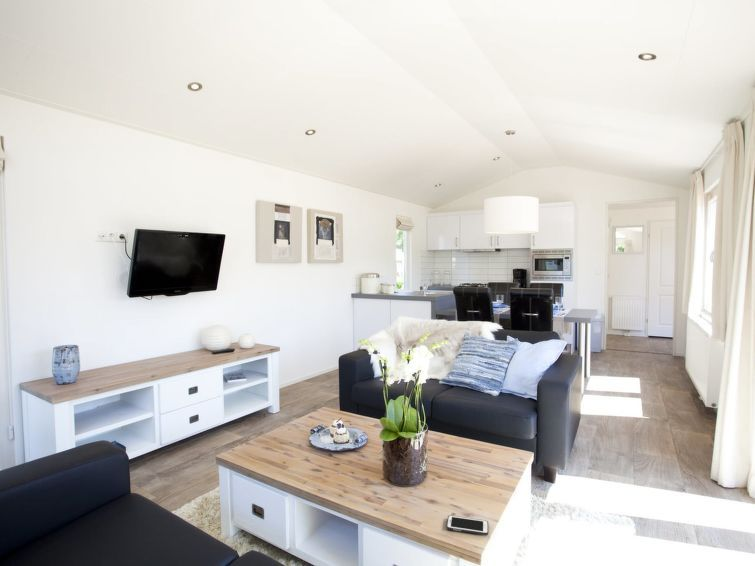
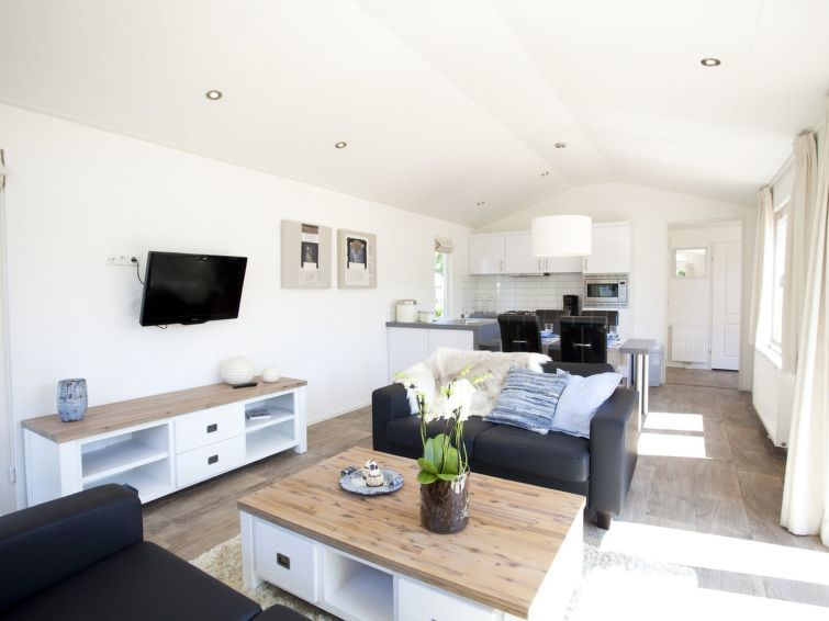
- cell phone (467, 525)
